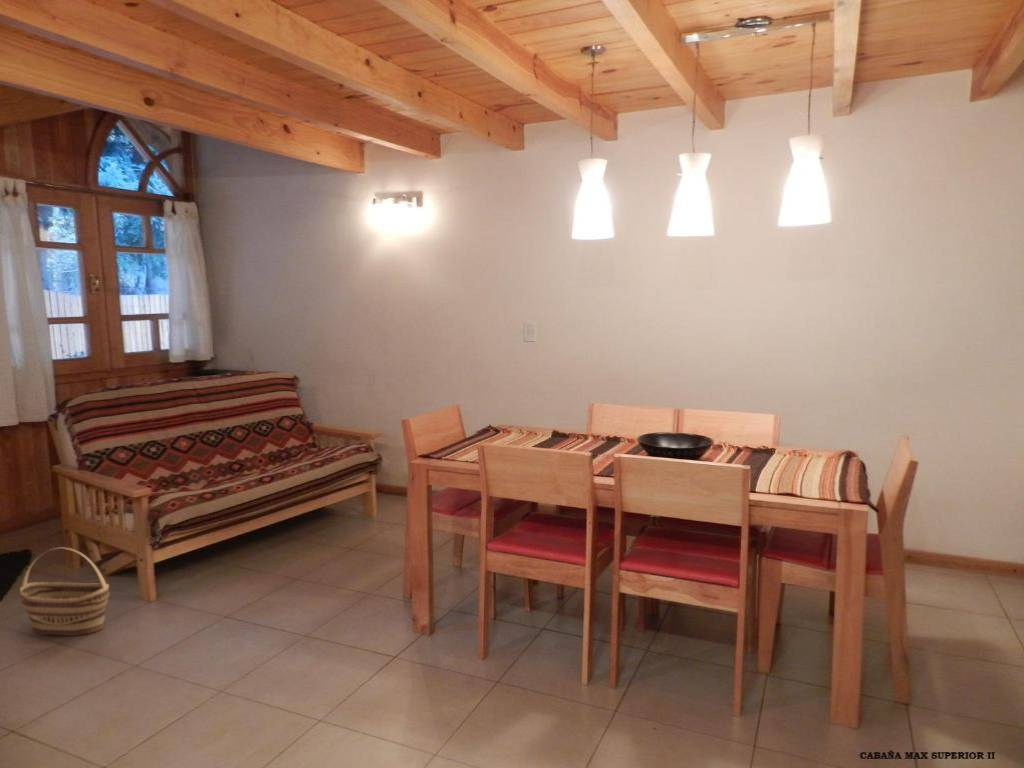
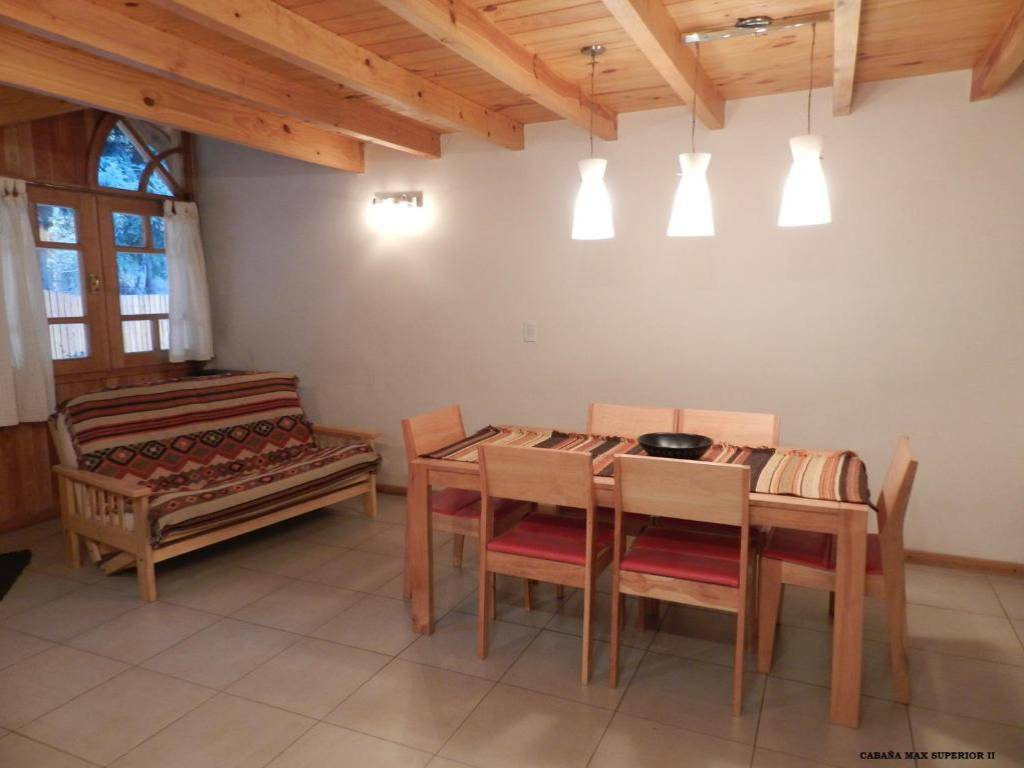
- basket (64, 588)
